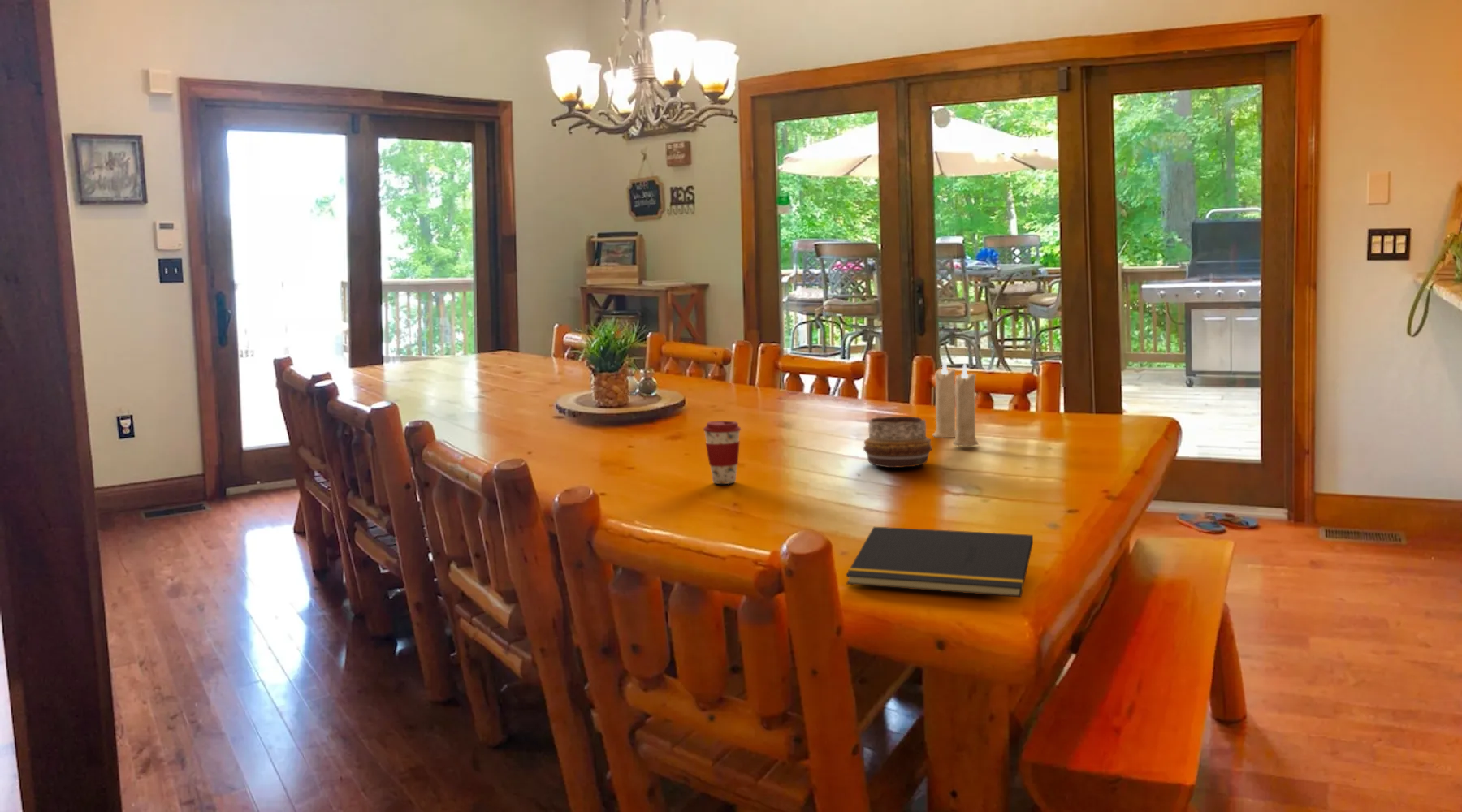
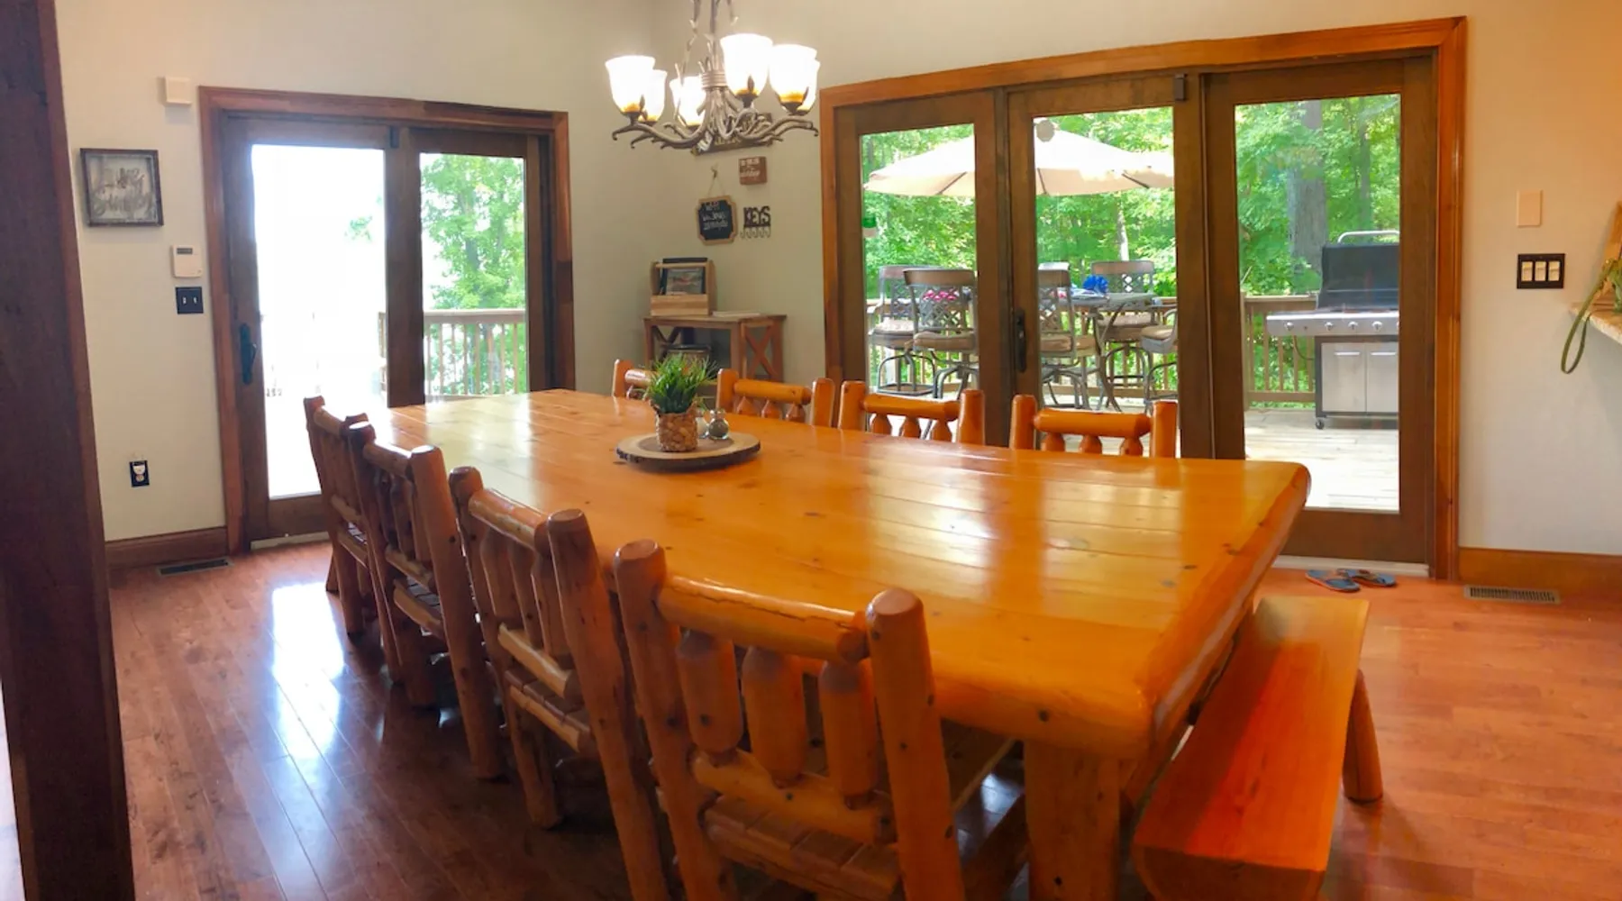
- coffee cup (723, 451)
- notepad (941, 559)
- candle (954, 400)
- decorative bowl (897, 442)
